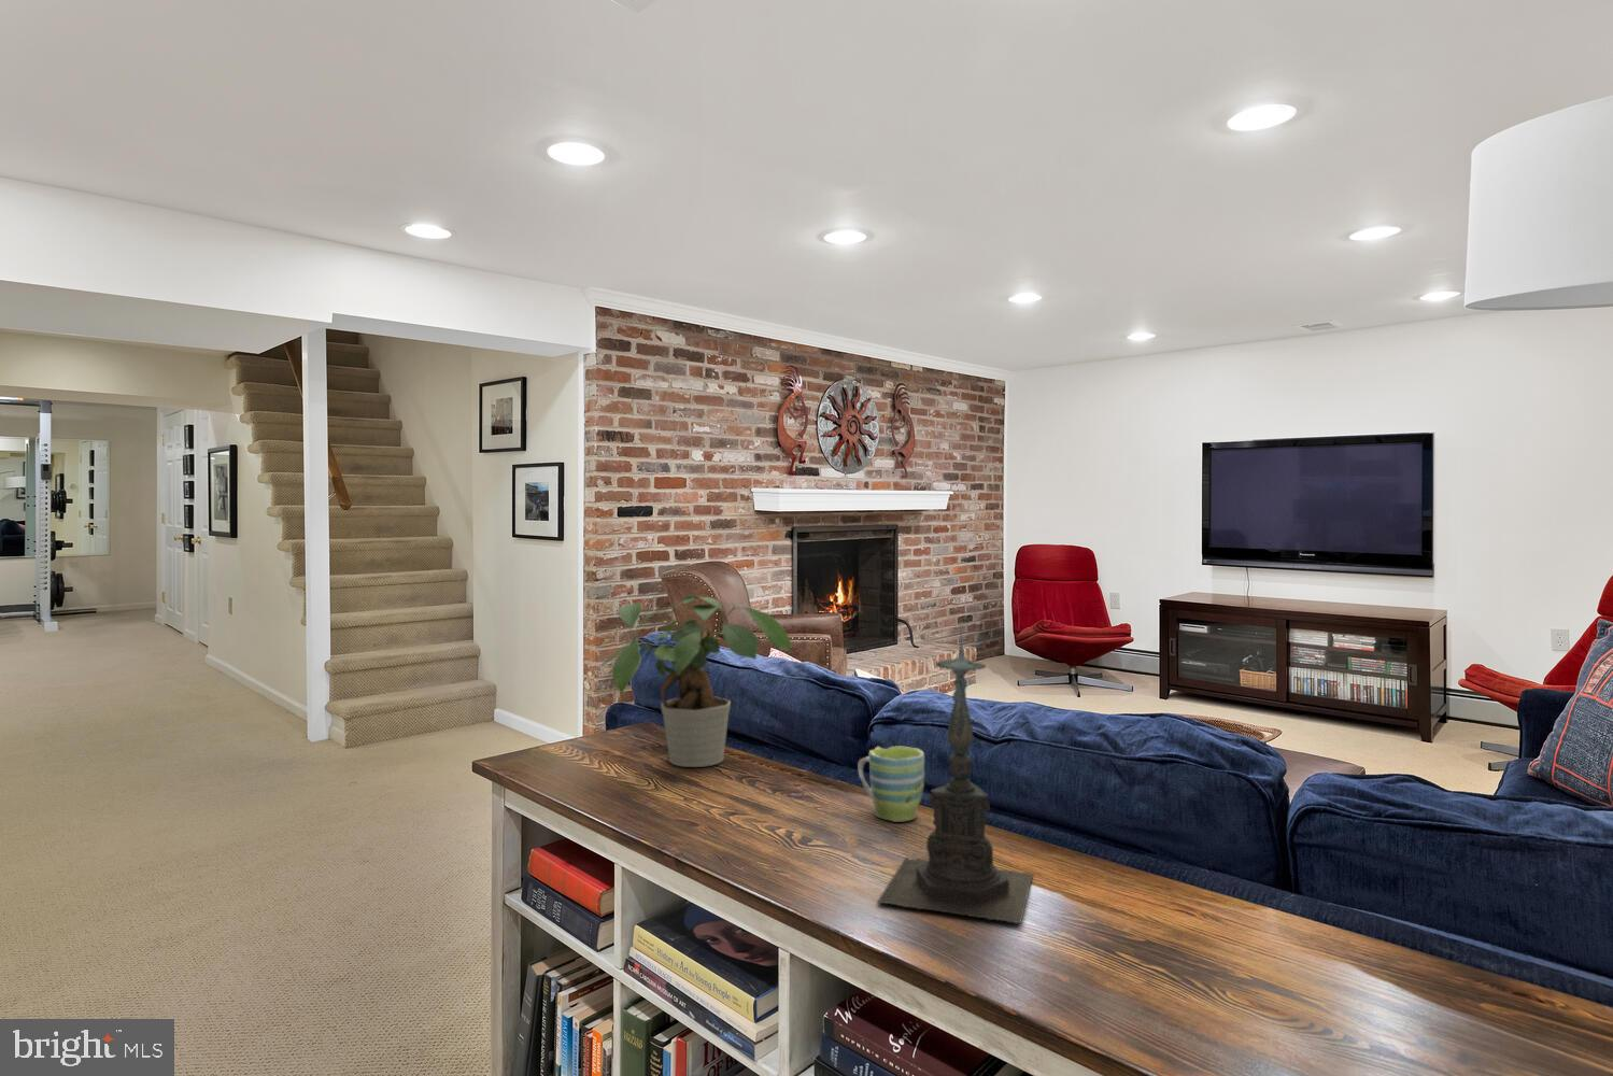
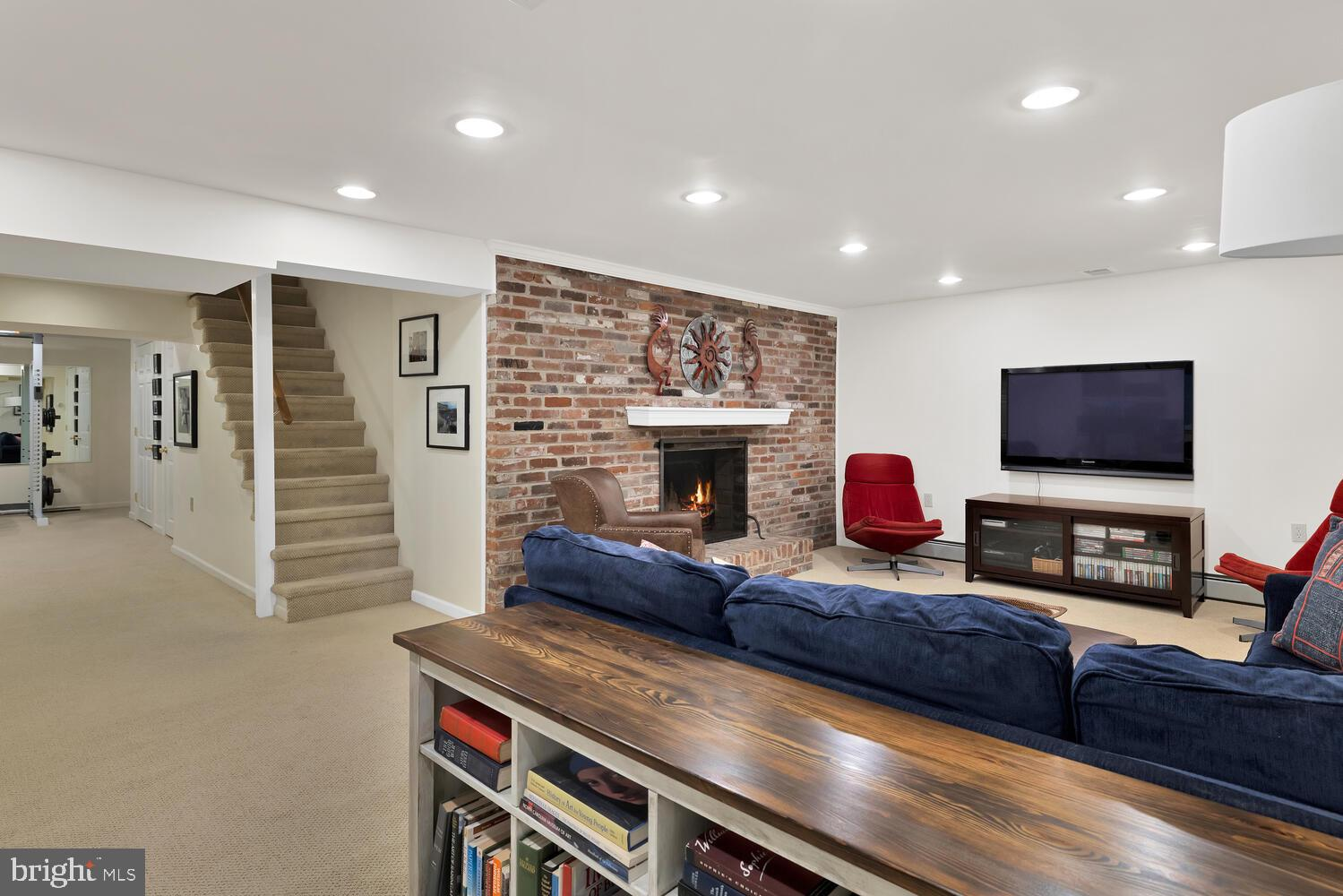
- mug (888, 781)
- candle holder (958, 757)
- potted plant (679, 680)
